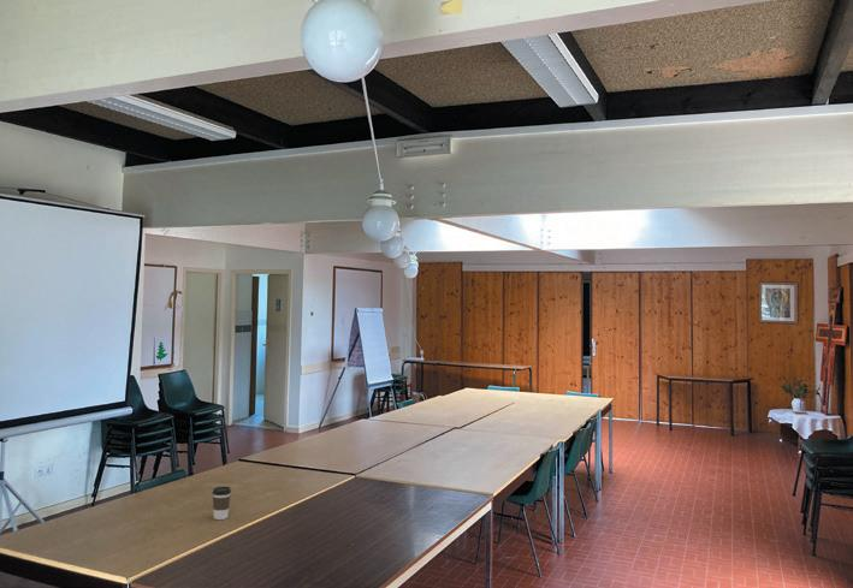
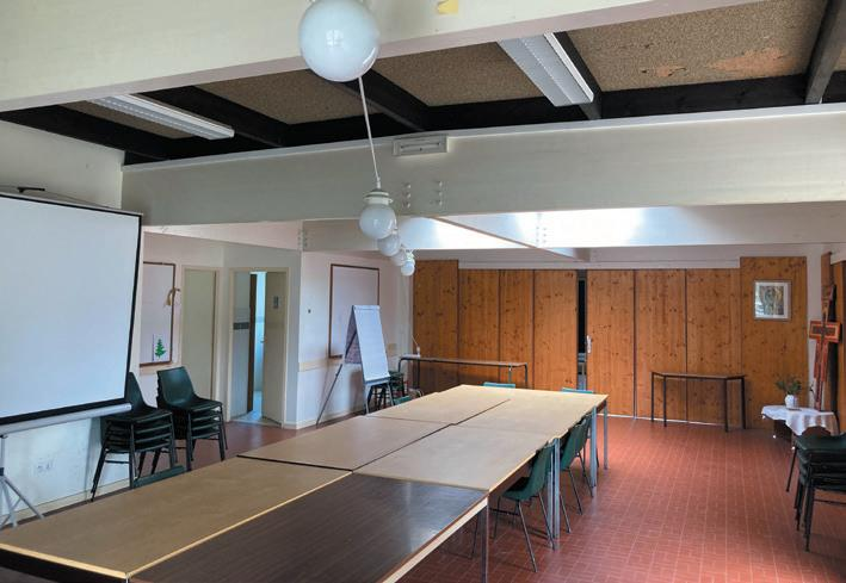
- coffee cup (220, 503)
